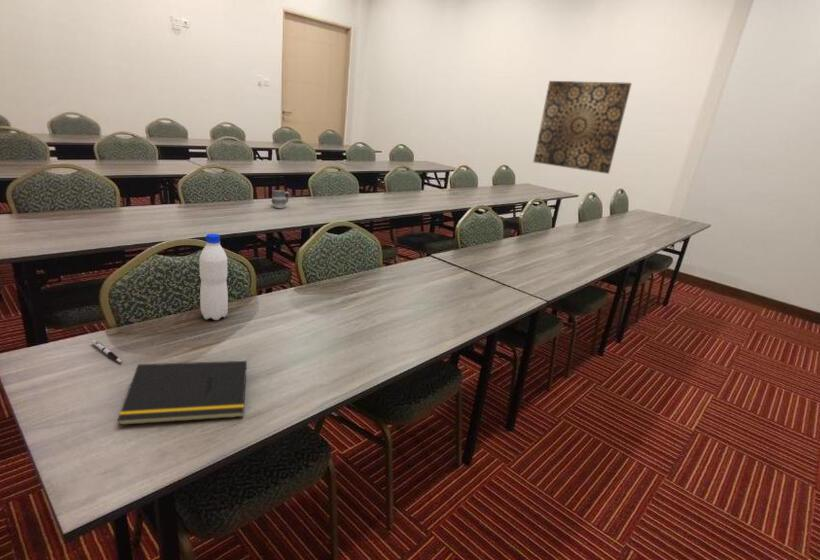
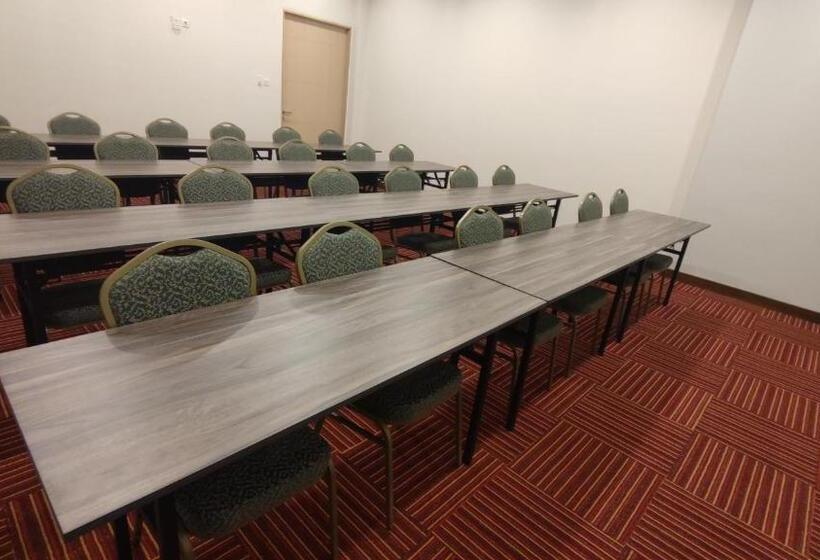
- pen (107, 351)
- water bottle (213, 276)
- notepad (189, 389)
- cup (280, 199)
- wall art (578, 126)
